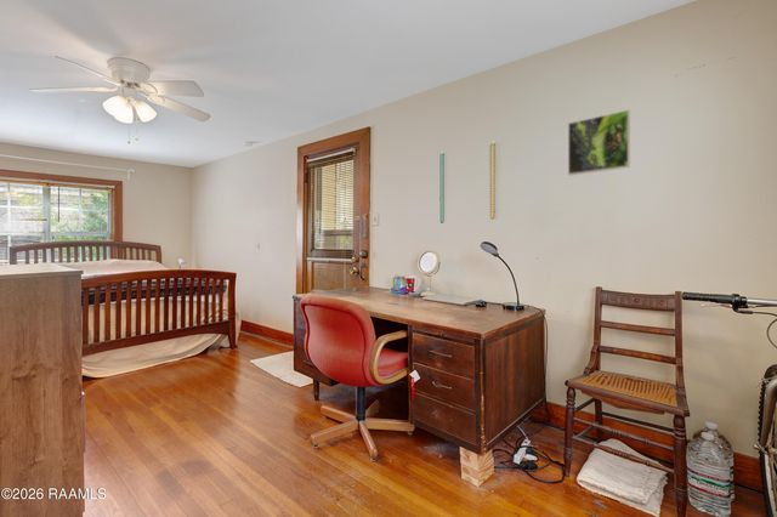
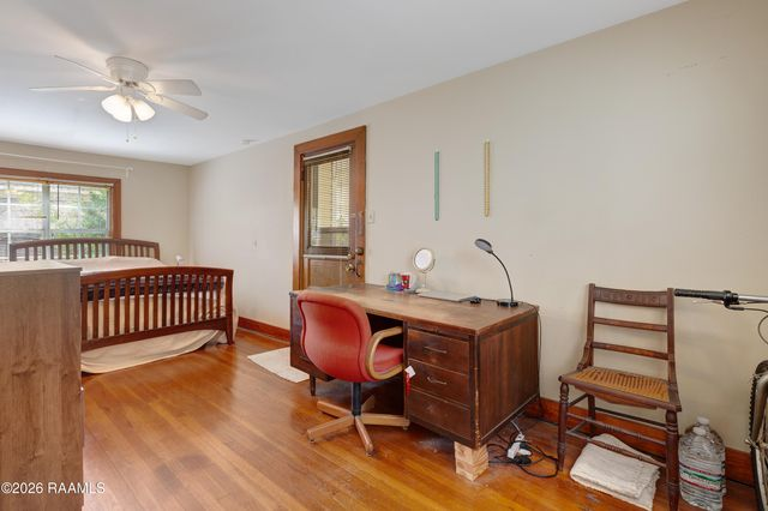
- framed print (597, 143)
